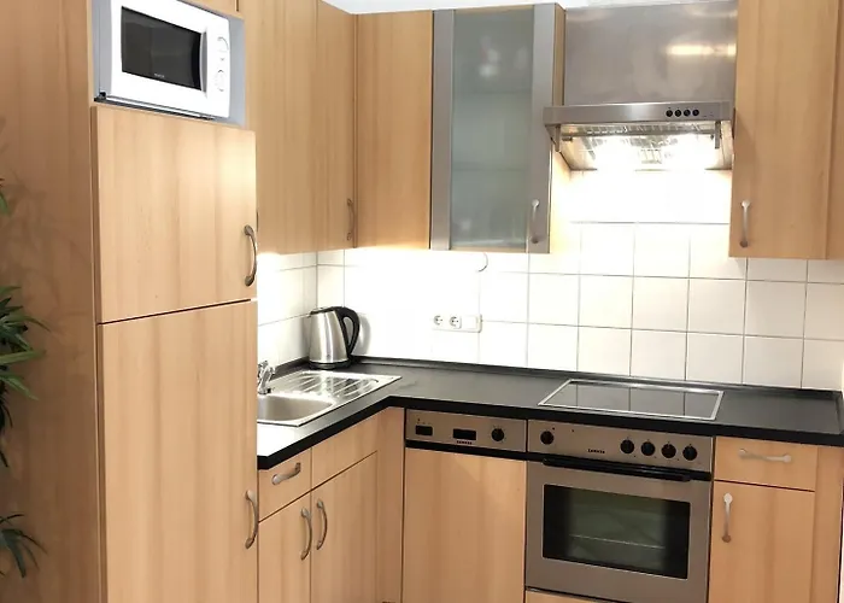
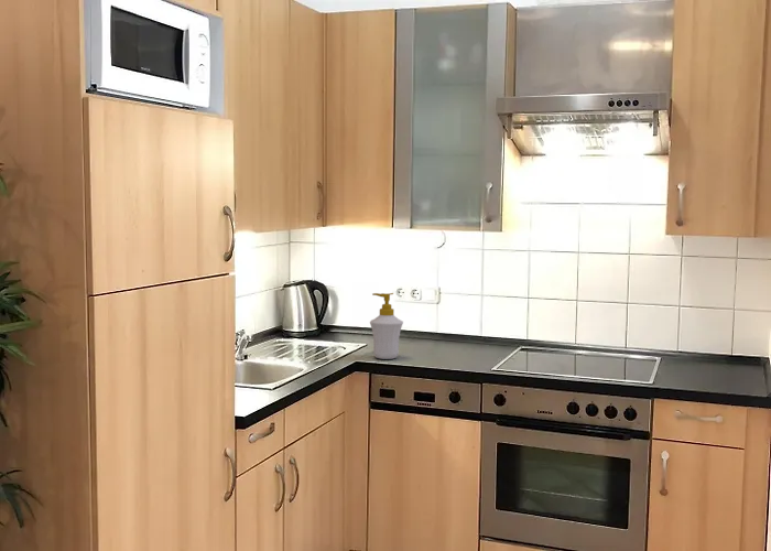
+ soap bottle (386, 325)
